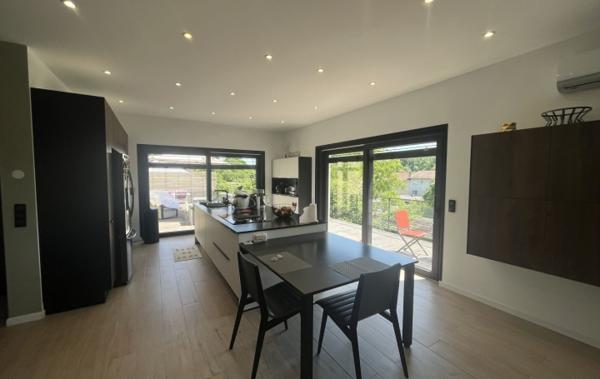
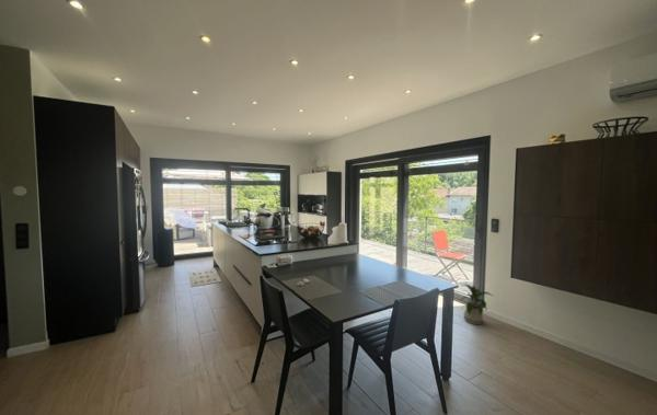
+ house plant (476, 301)
